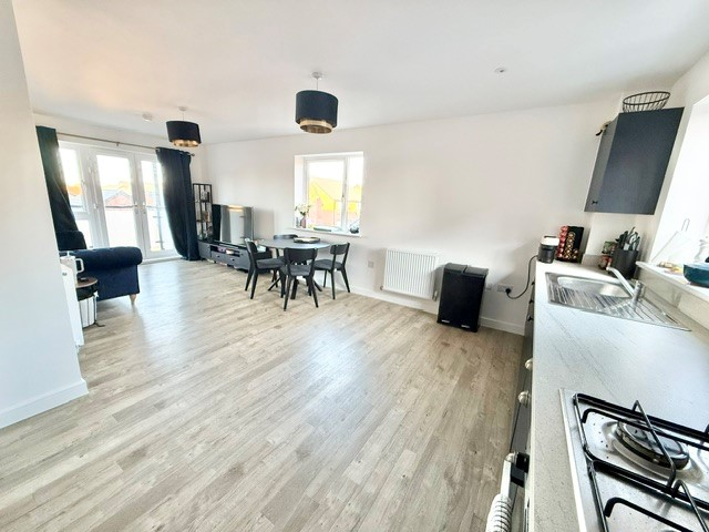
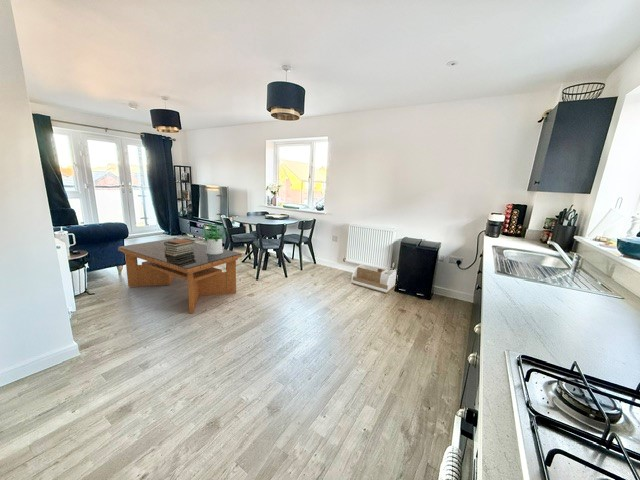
+ coffee table (181, 270)
+ storage bin (373, 276)
+ potted plant (212, 237)
+ book stack (180, 246)
